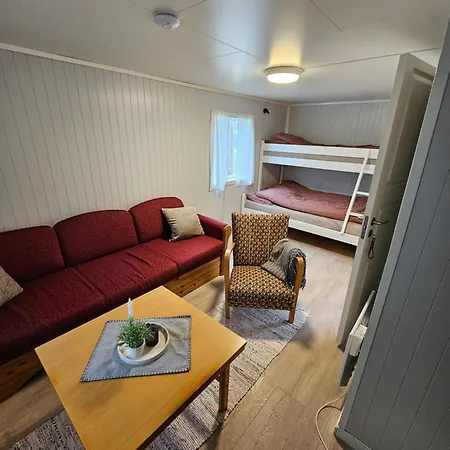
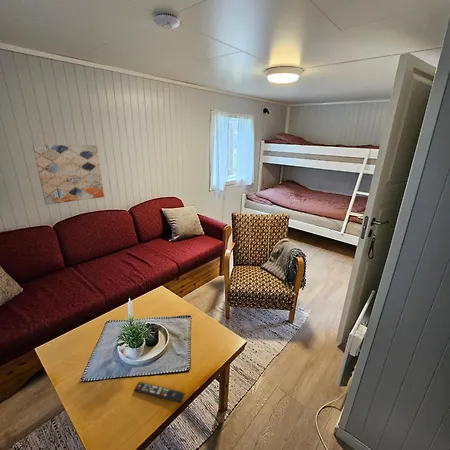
+ remote control (159, 392)
+ wall art (71, 173)
